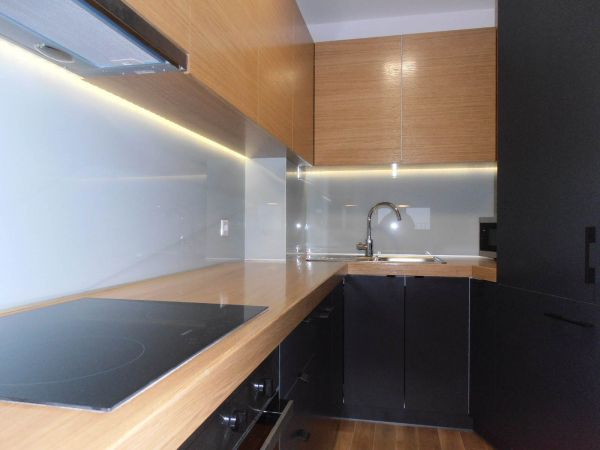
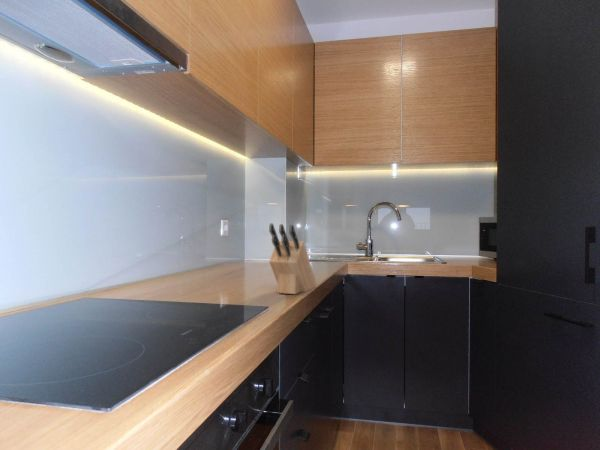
+ knife block (292, 257)
